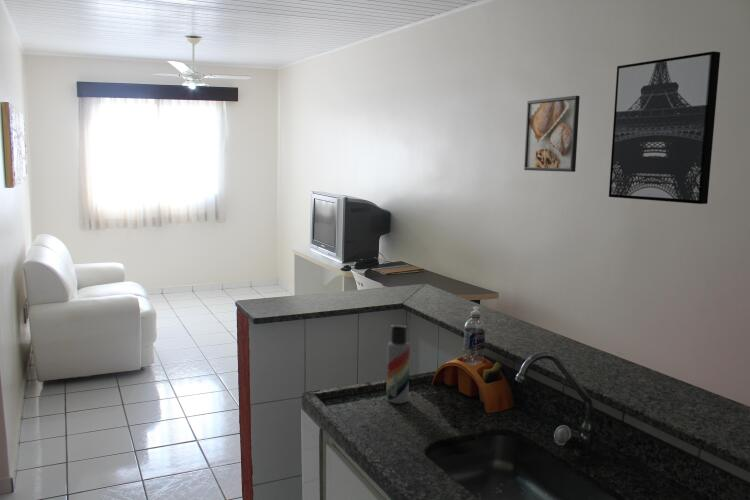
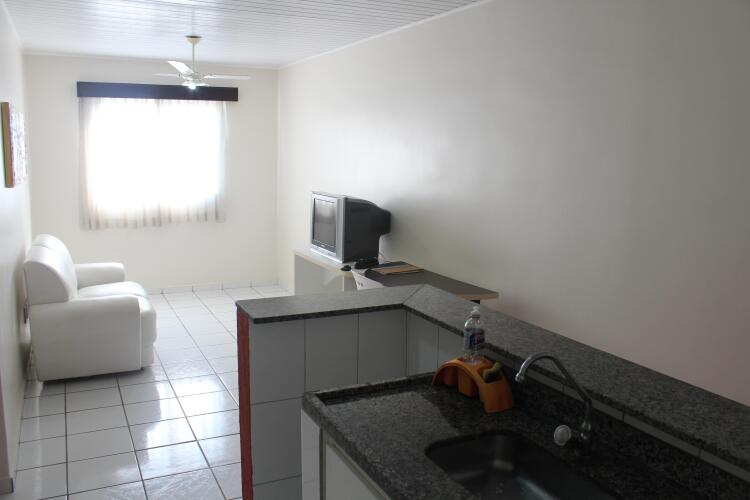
- wall art (659, 130)
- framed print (550, 134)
- lotion bottle (398, 362)
